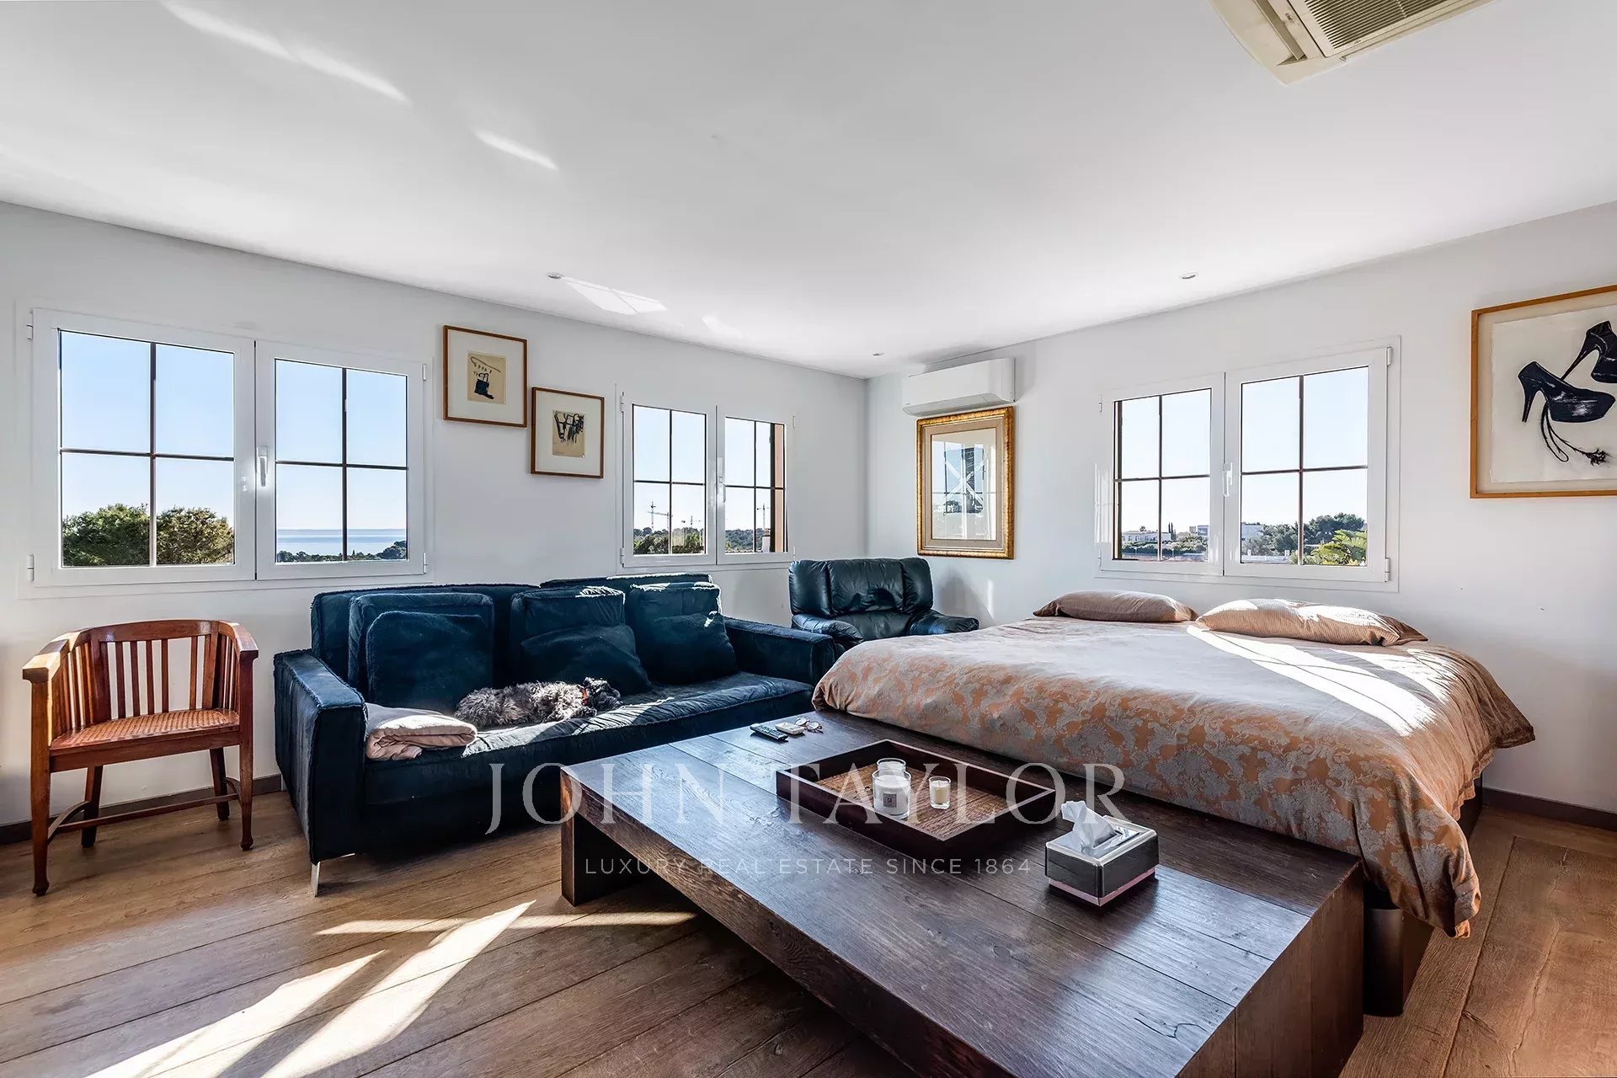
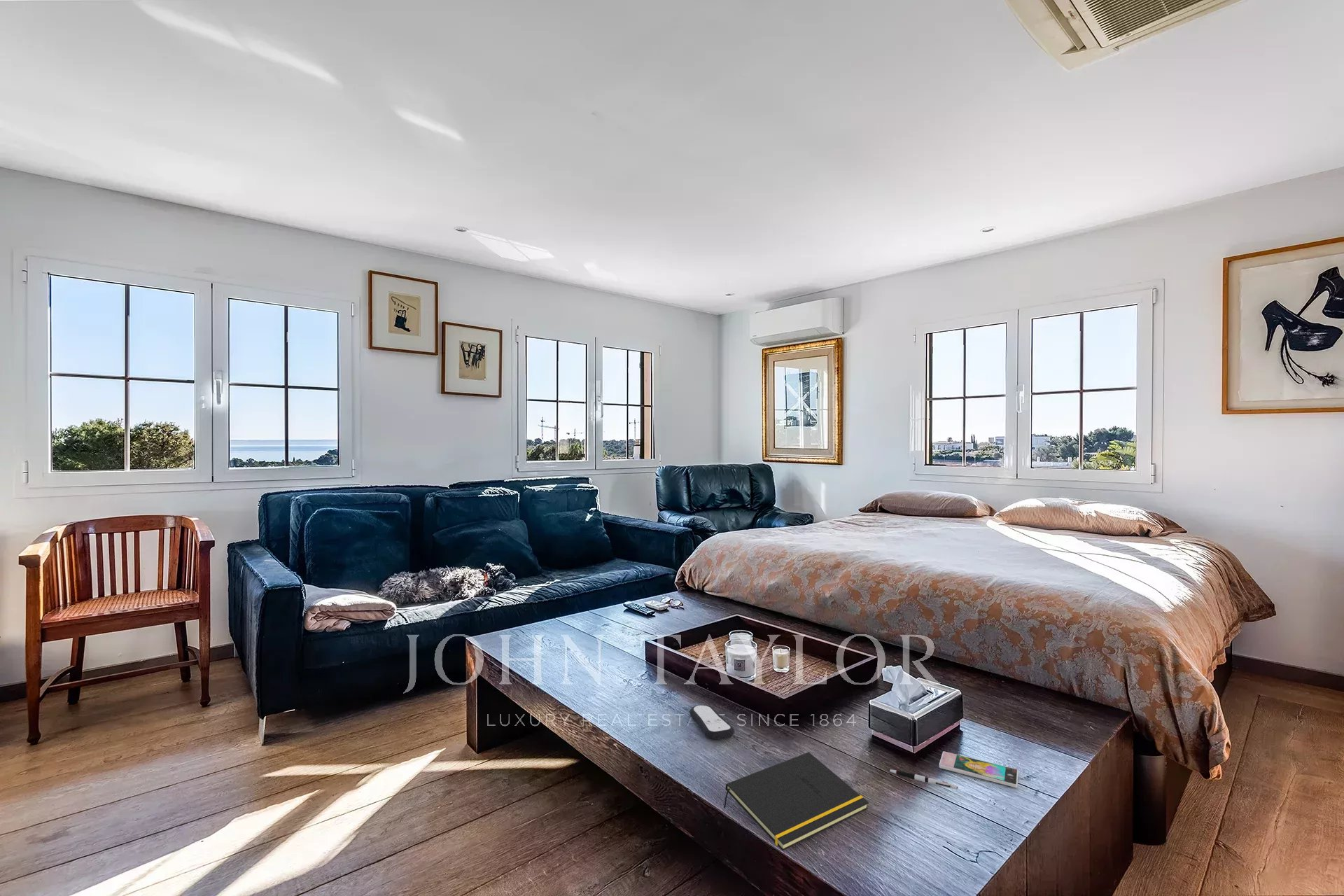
+ smartphone (978, 769)
+ pen (921, 778)
+ notepad (797, 796)
+ remote control (710, 720)
